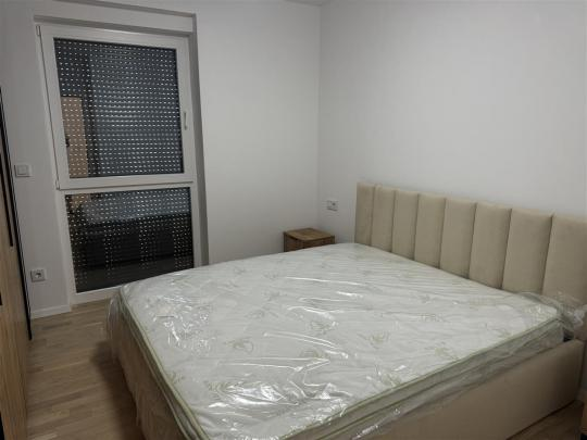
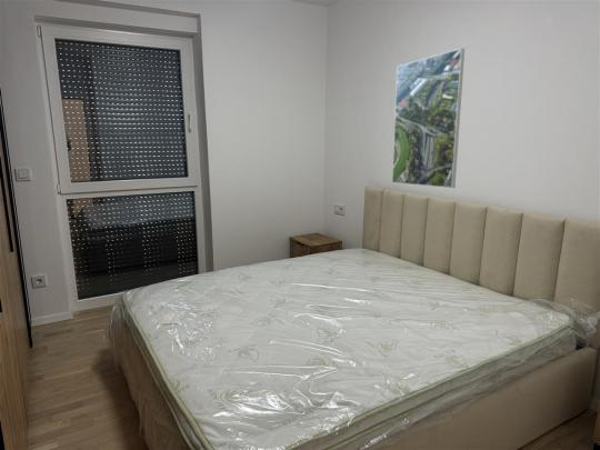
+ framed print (423, 123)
